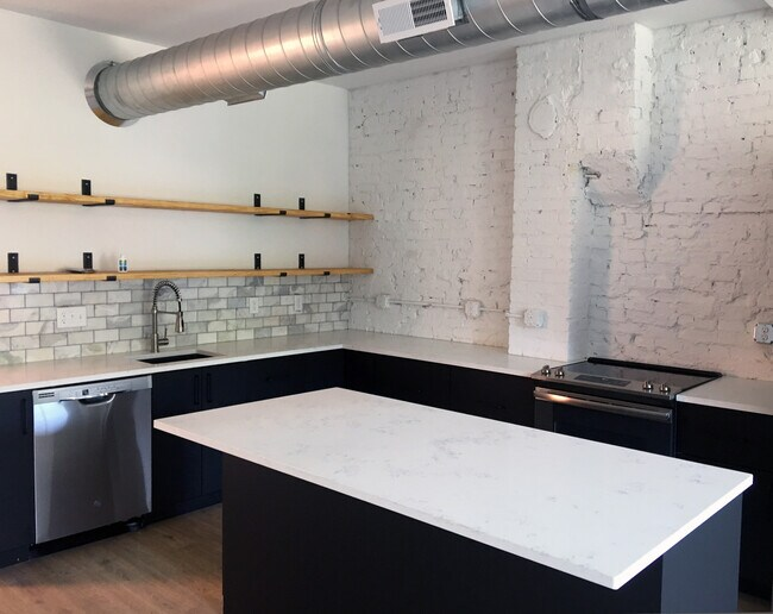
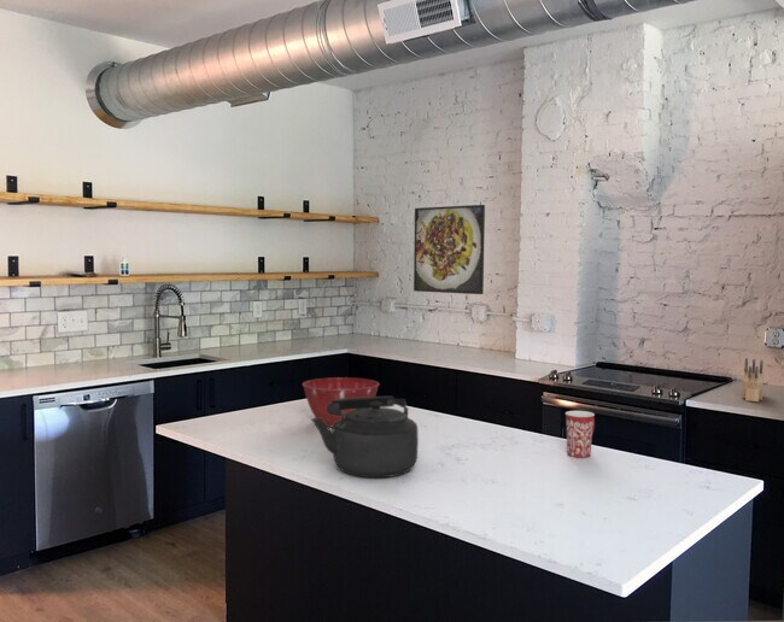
+ knife block (753, 377)
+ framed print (447, 250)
+ mug (583, 433)
+ mixing bowl (340, 398)
+ kettle (371, 434)
